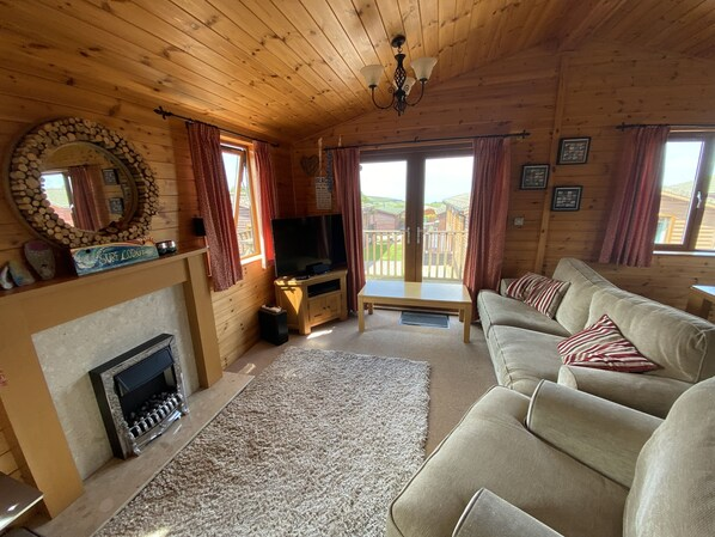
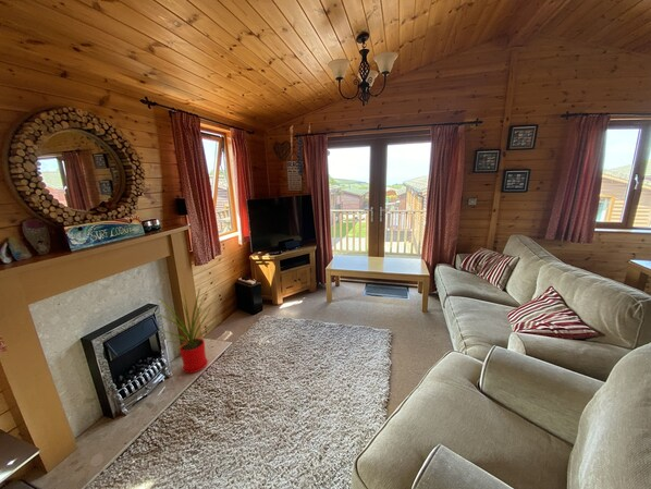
+ house plant (188, 329)
